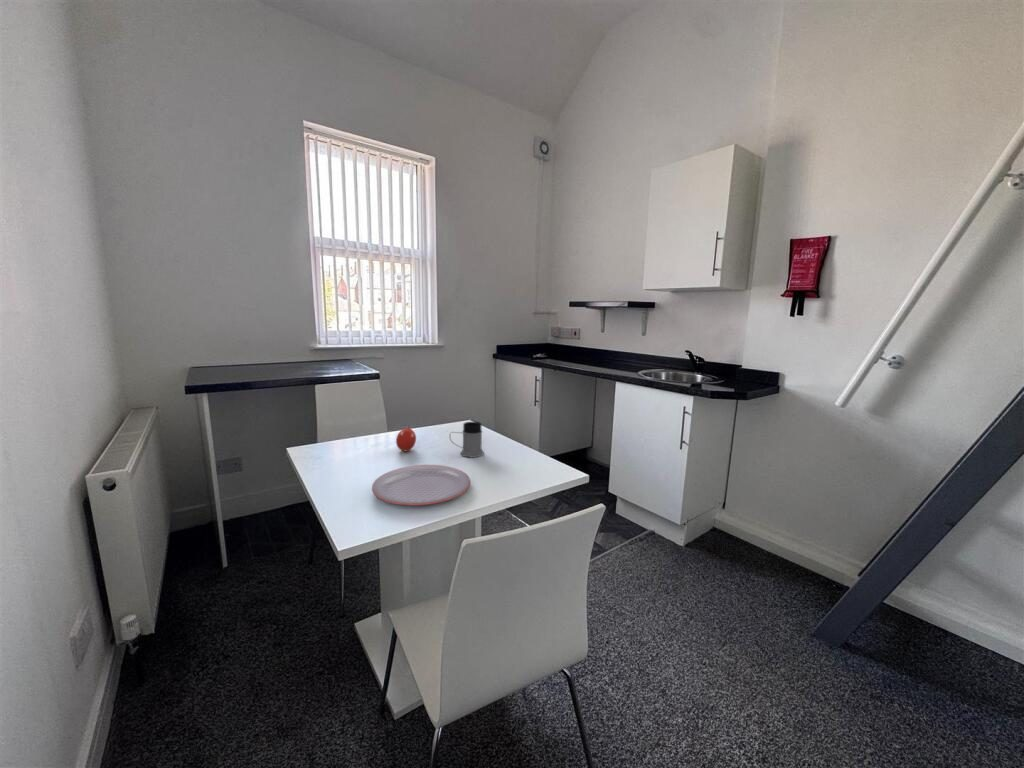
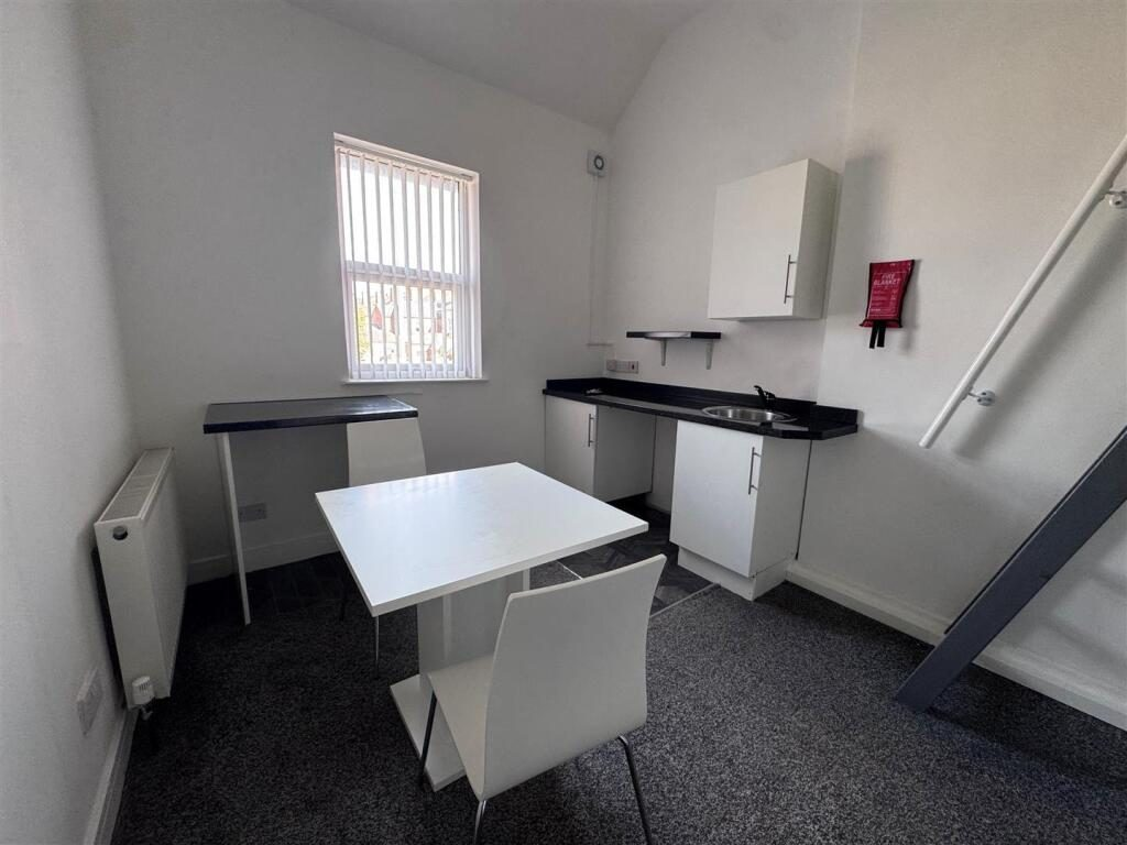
- plate (422, 485)
- fruit (406, 437)
- mug (466, 438)
